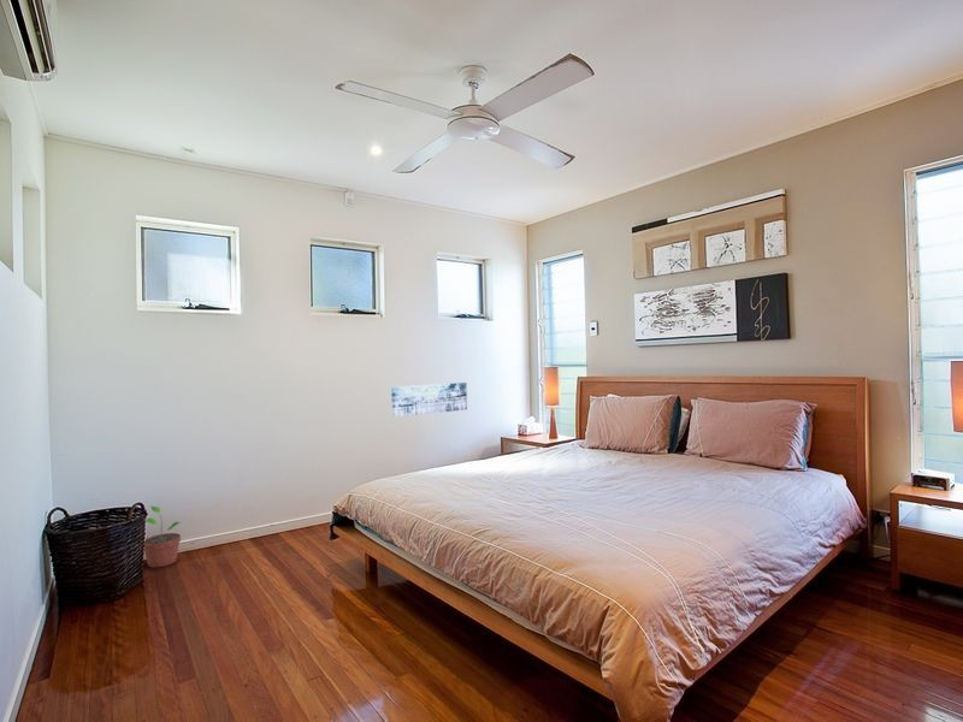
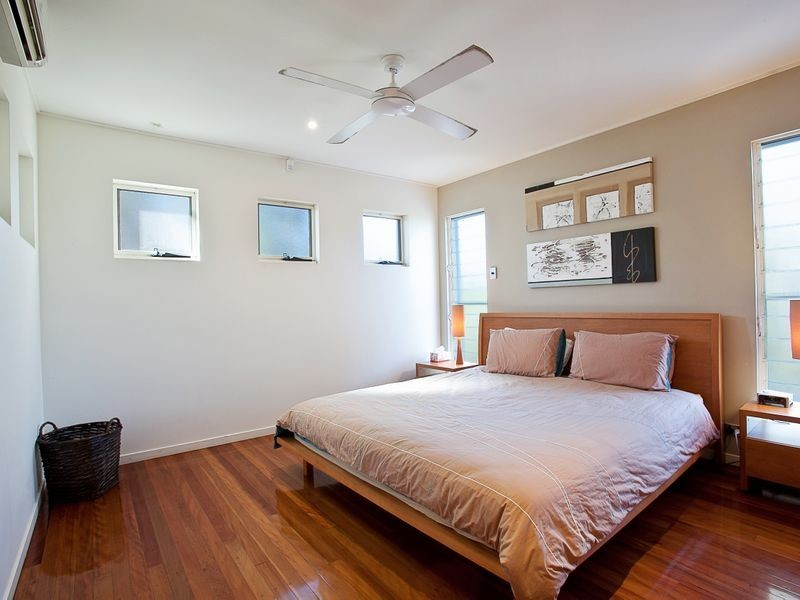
- potted plant (161, 534)
- wall art (430, 398)
